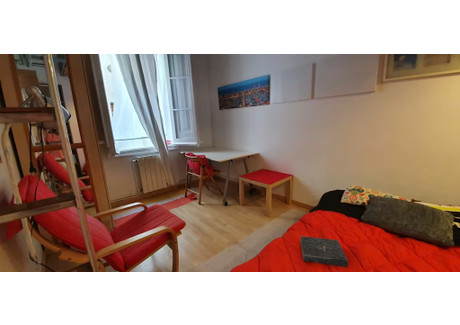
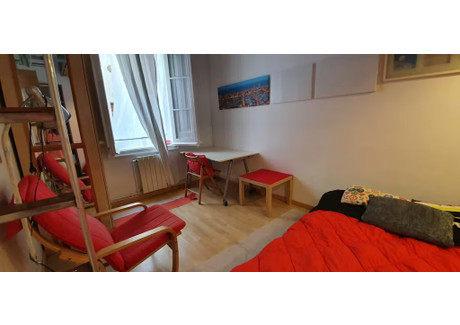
- book (321, 249)
